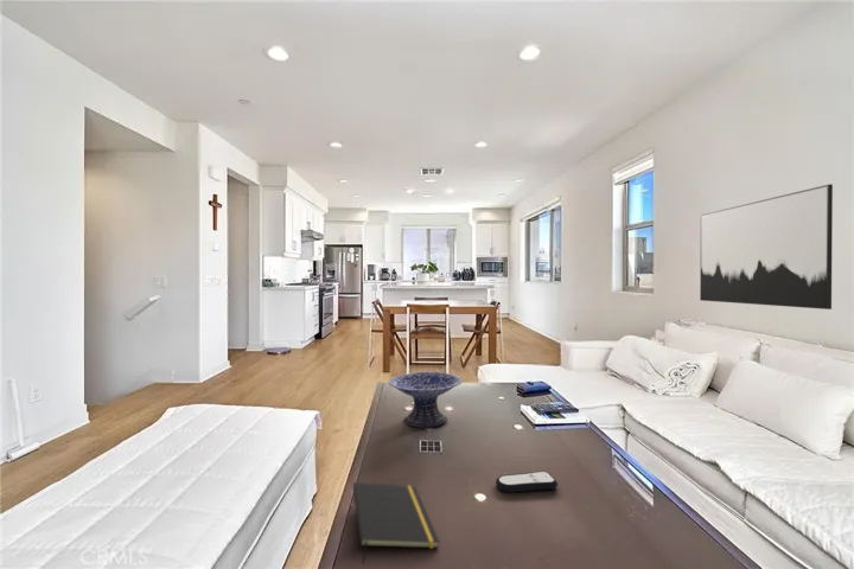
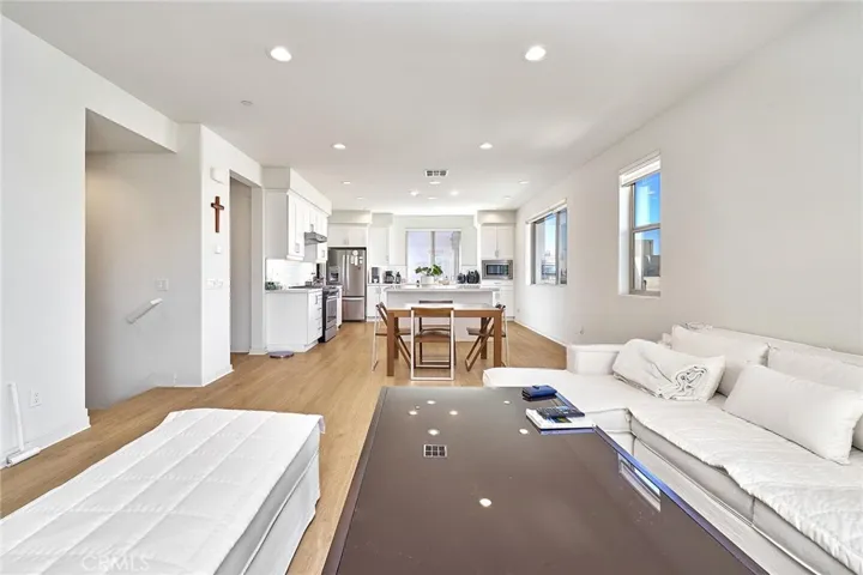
- decorative bowl (425, 398)
- remote control (525, 481)
- wall art (753, 252)
- notepad (391, 511)
